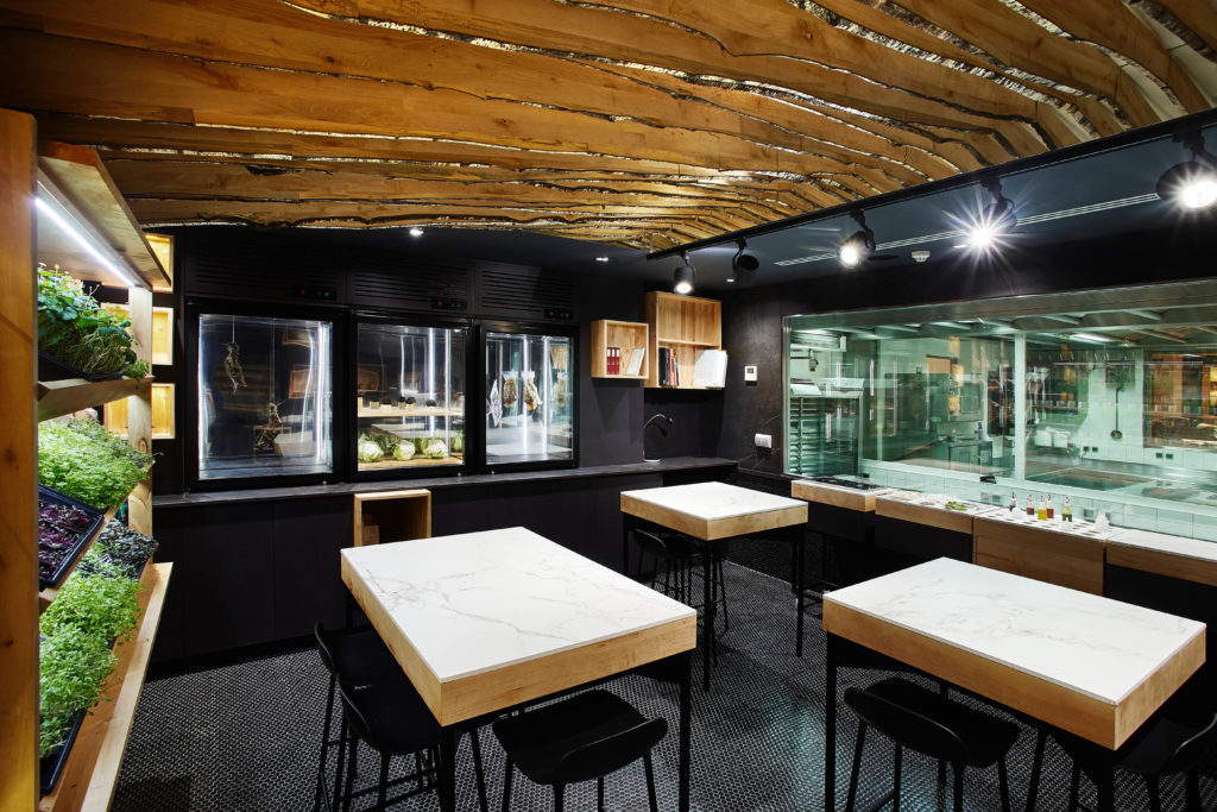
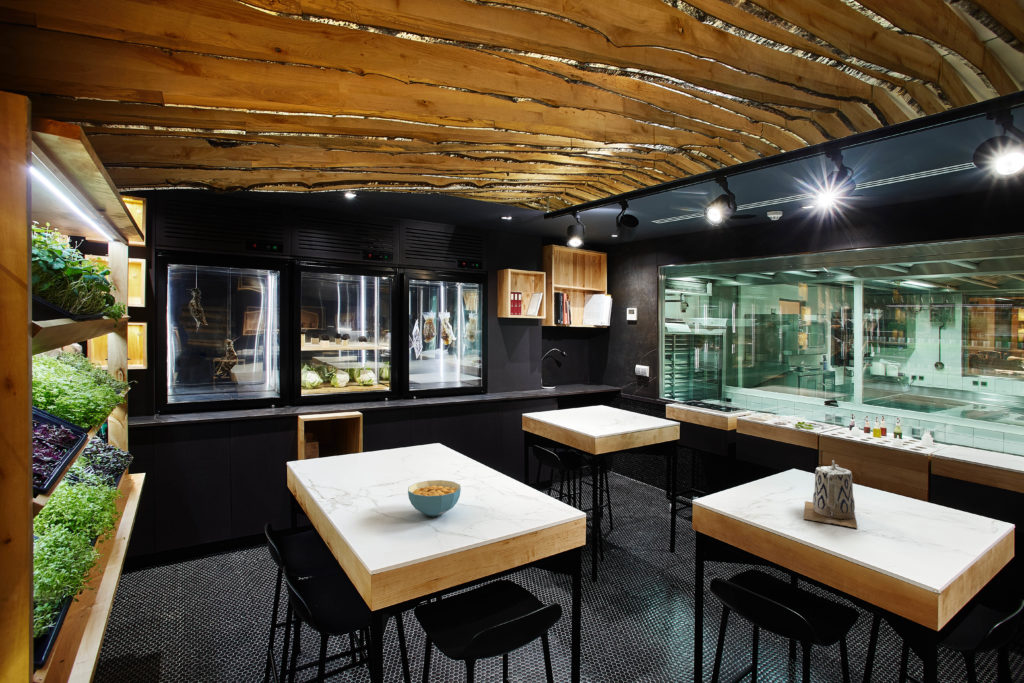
+ cereal bowl (434, 500)
+ teapot (829, 487)
